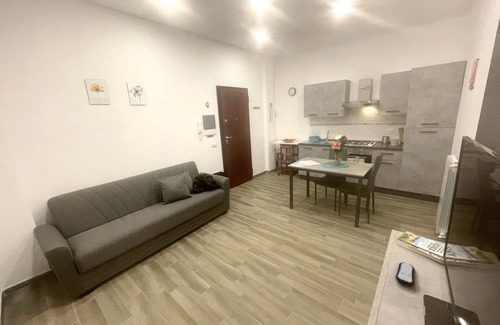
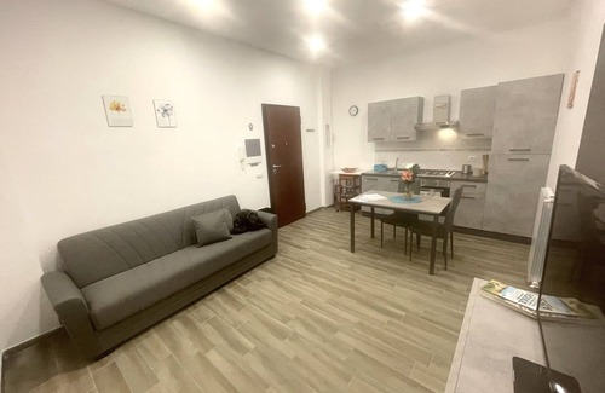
- remote control (405, 273)
